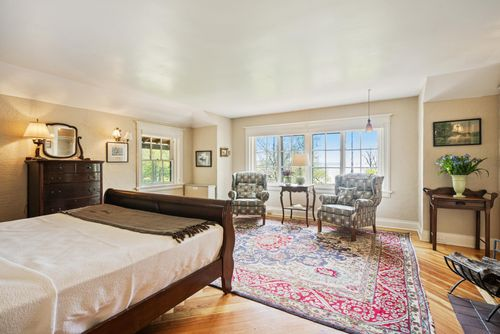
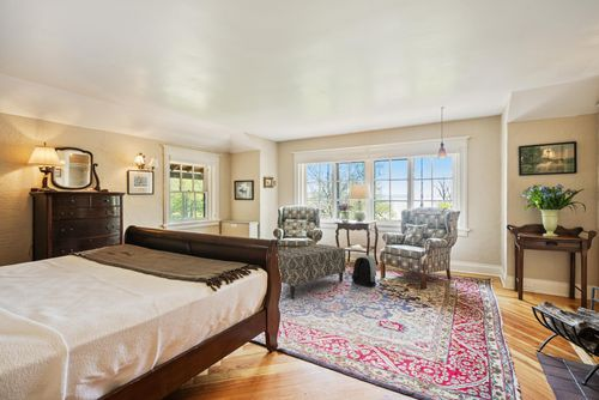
+ bench (308, 267)
+ backpack (364, 269)
